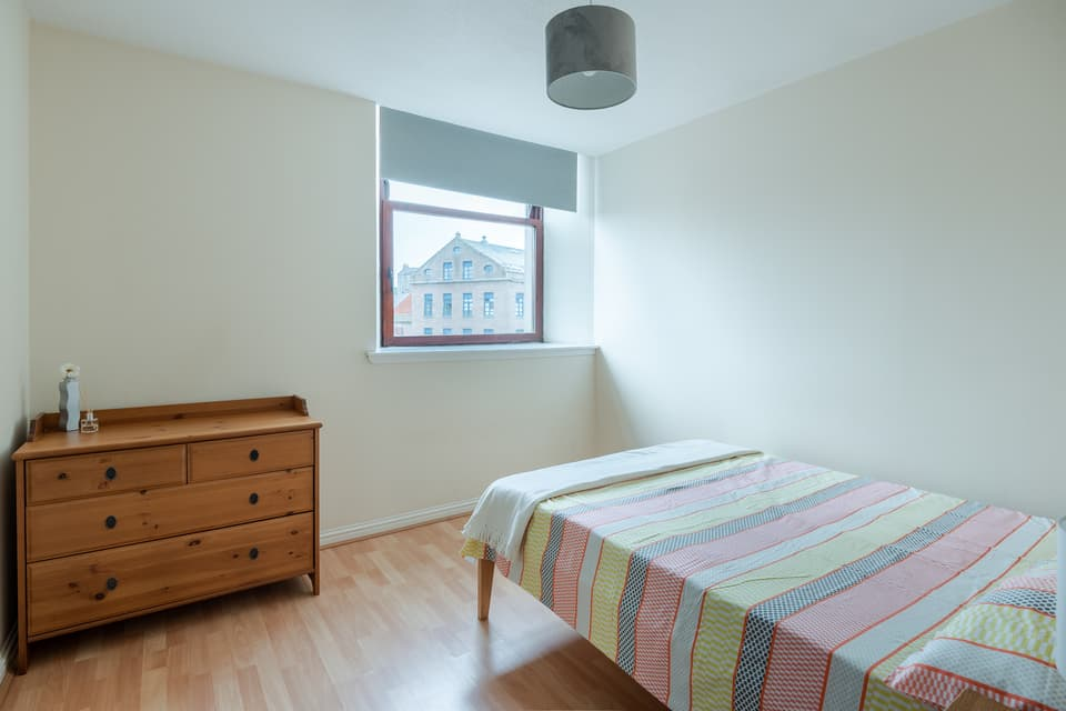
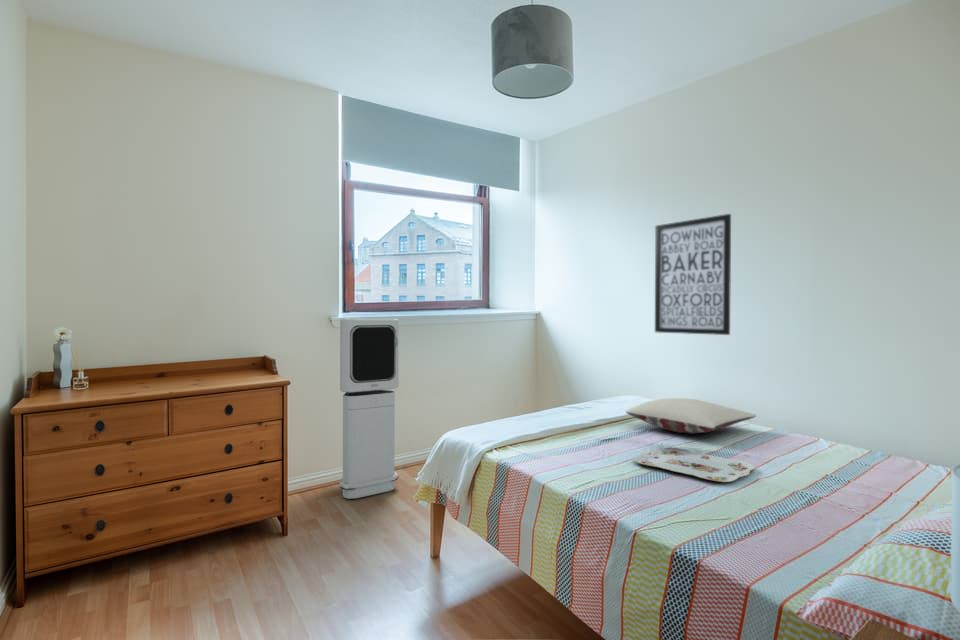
+ serving tray (692, 464)
+ wall art (690, 277)
+ air purifier (362, 402)
+ pillow (690, 413)
